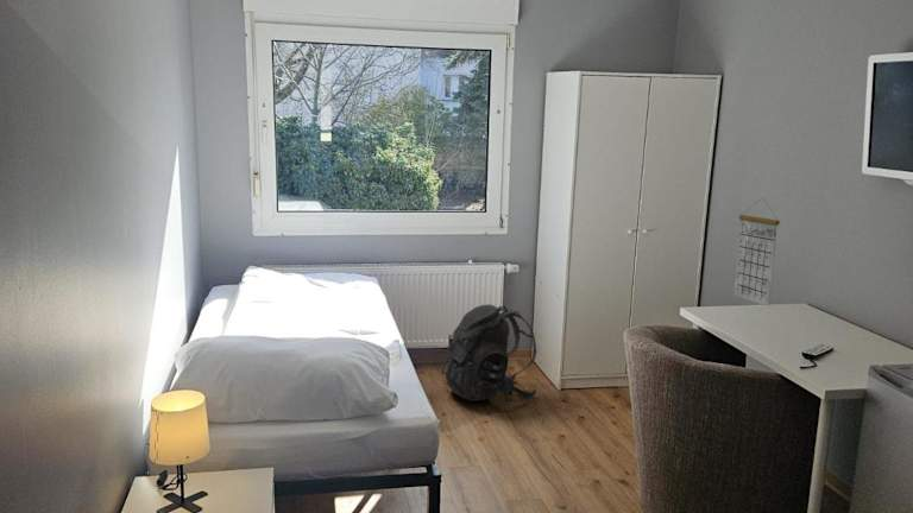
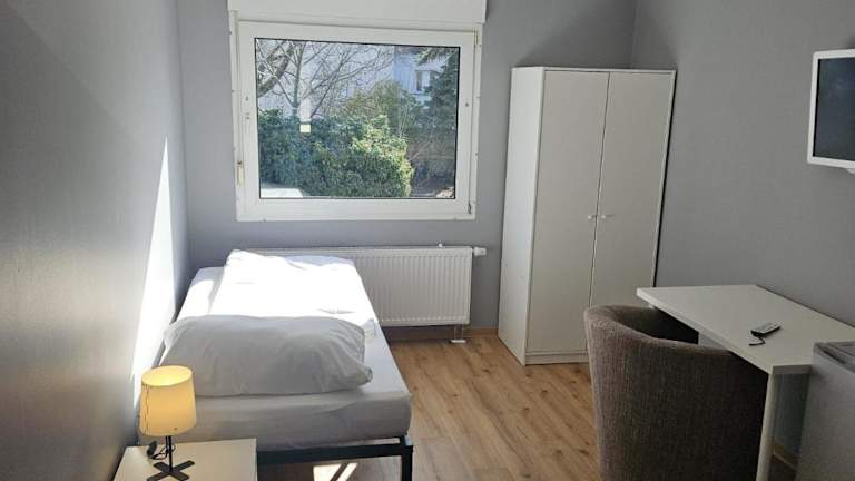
- calendar (755, 249)
- backpack (487, 350)
